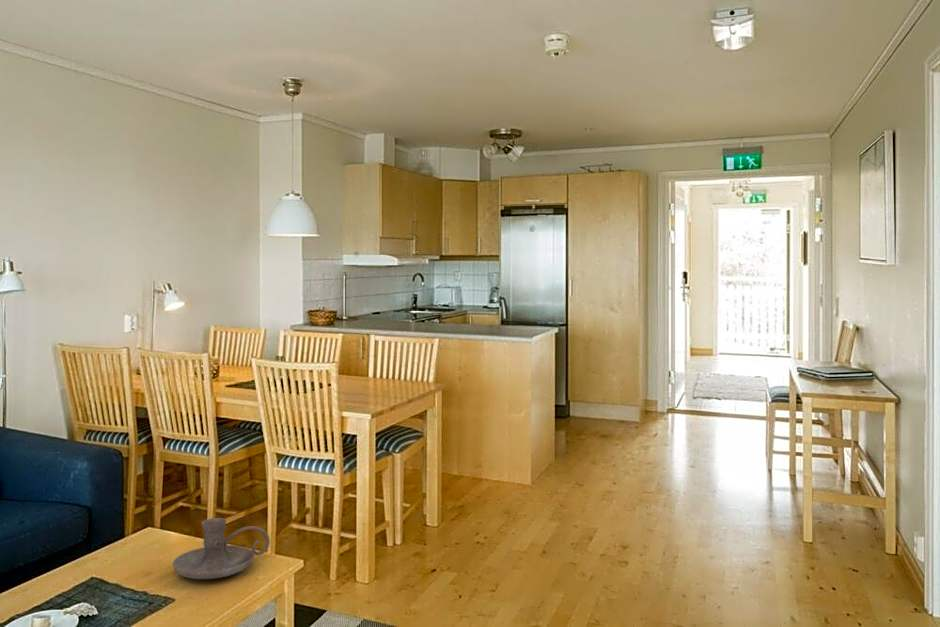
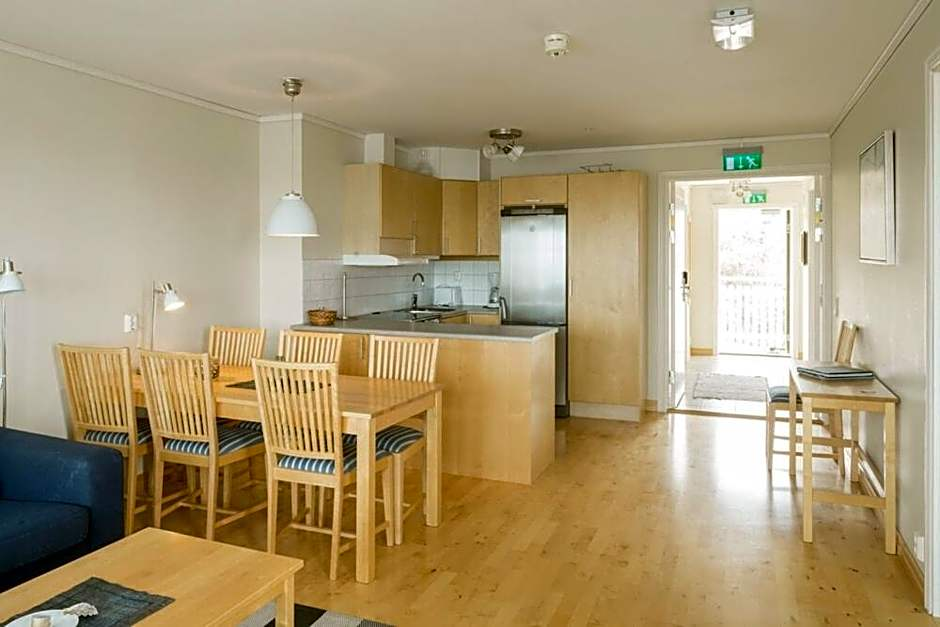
- candle holder (223, 544)
